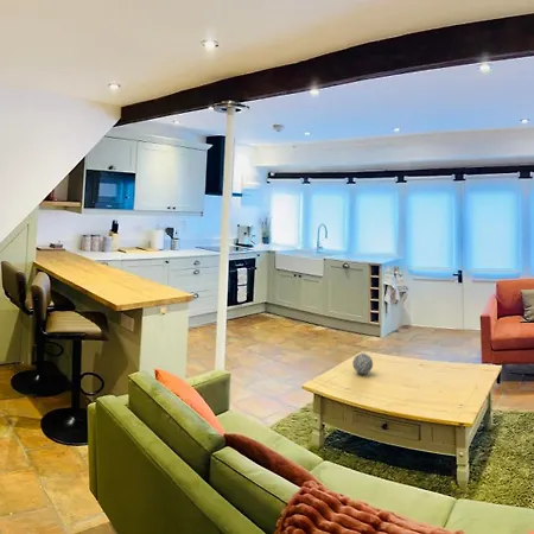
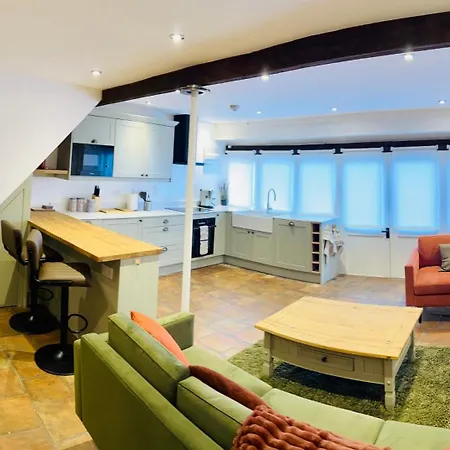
- decorative ball (362, 362)
